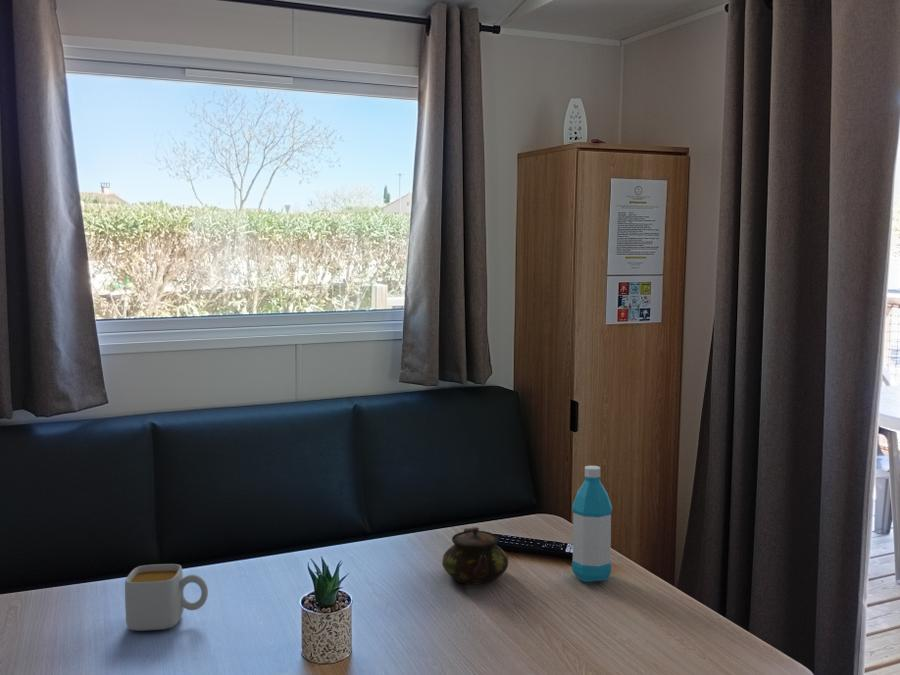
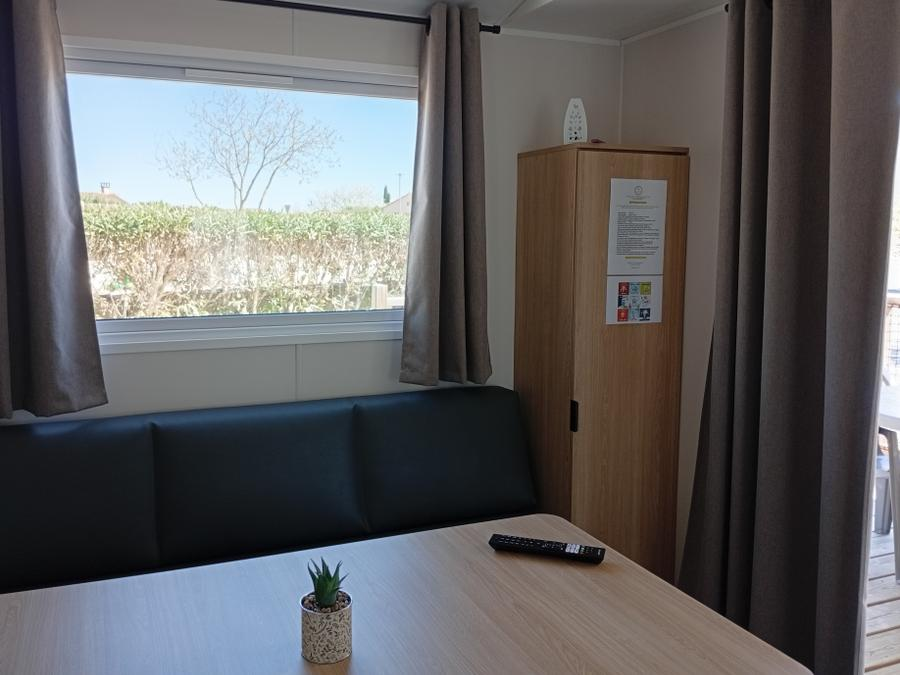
- water bottle (592, 522)
- mug (168, 597)
- teapot (475, 552)
